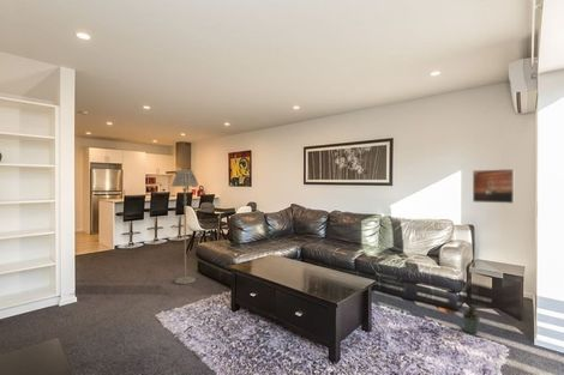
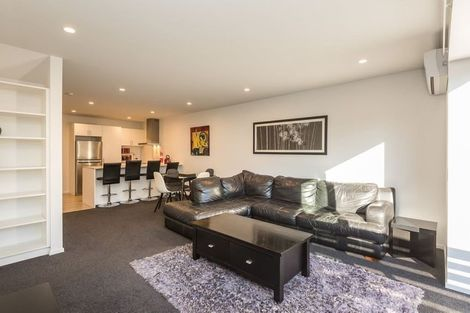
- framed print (492, 186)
- potted plant (469, 317)
- floor lamp (185, 225)
